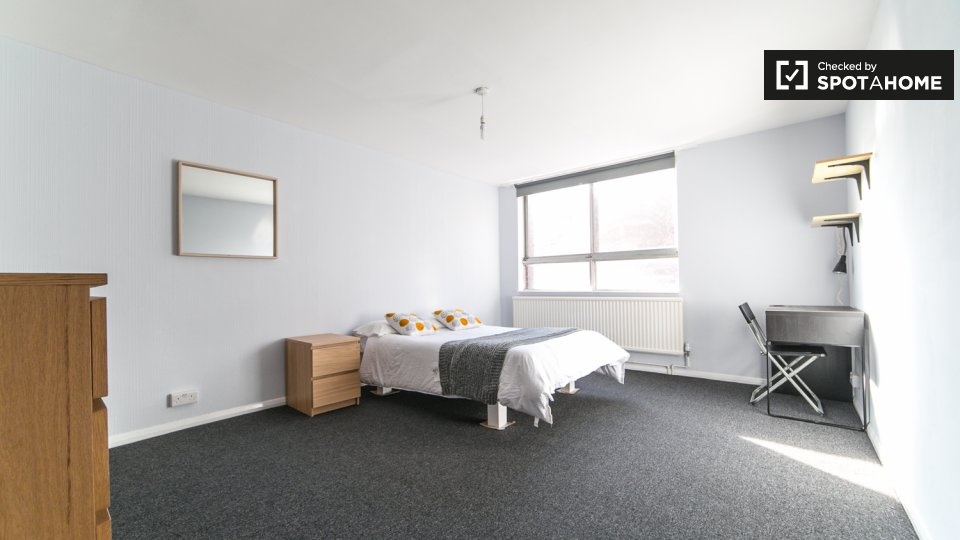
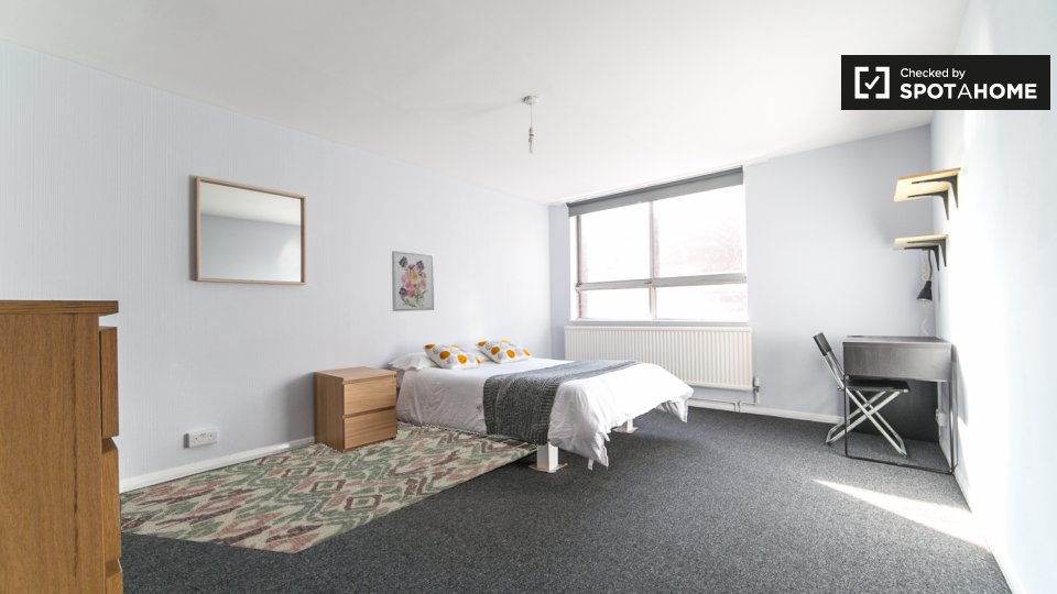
+ rug (339, 473)
+ wall art (413, 282)
